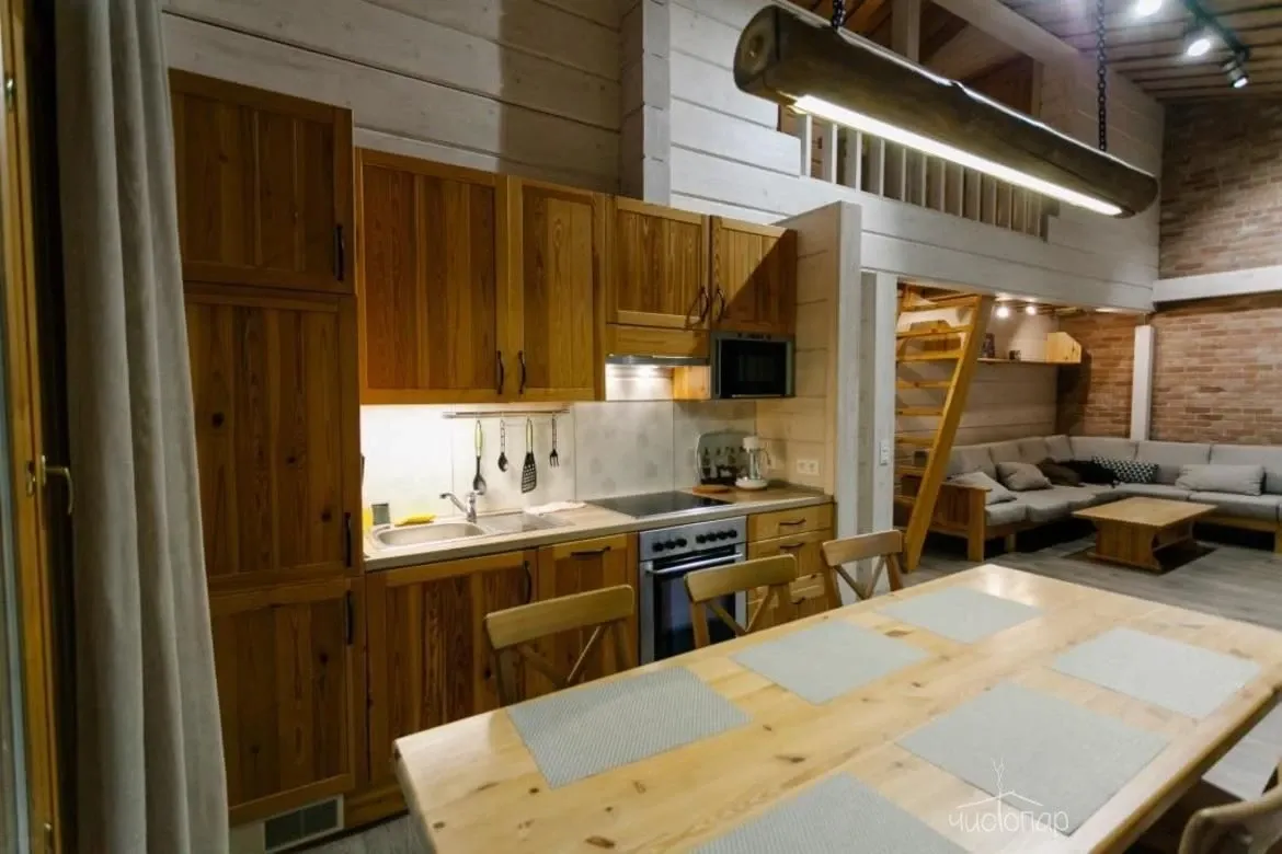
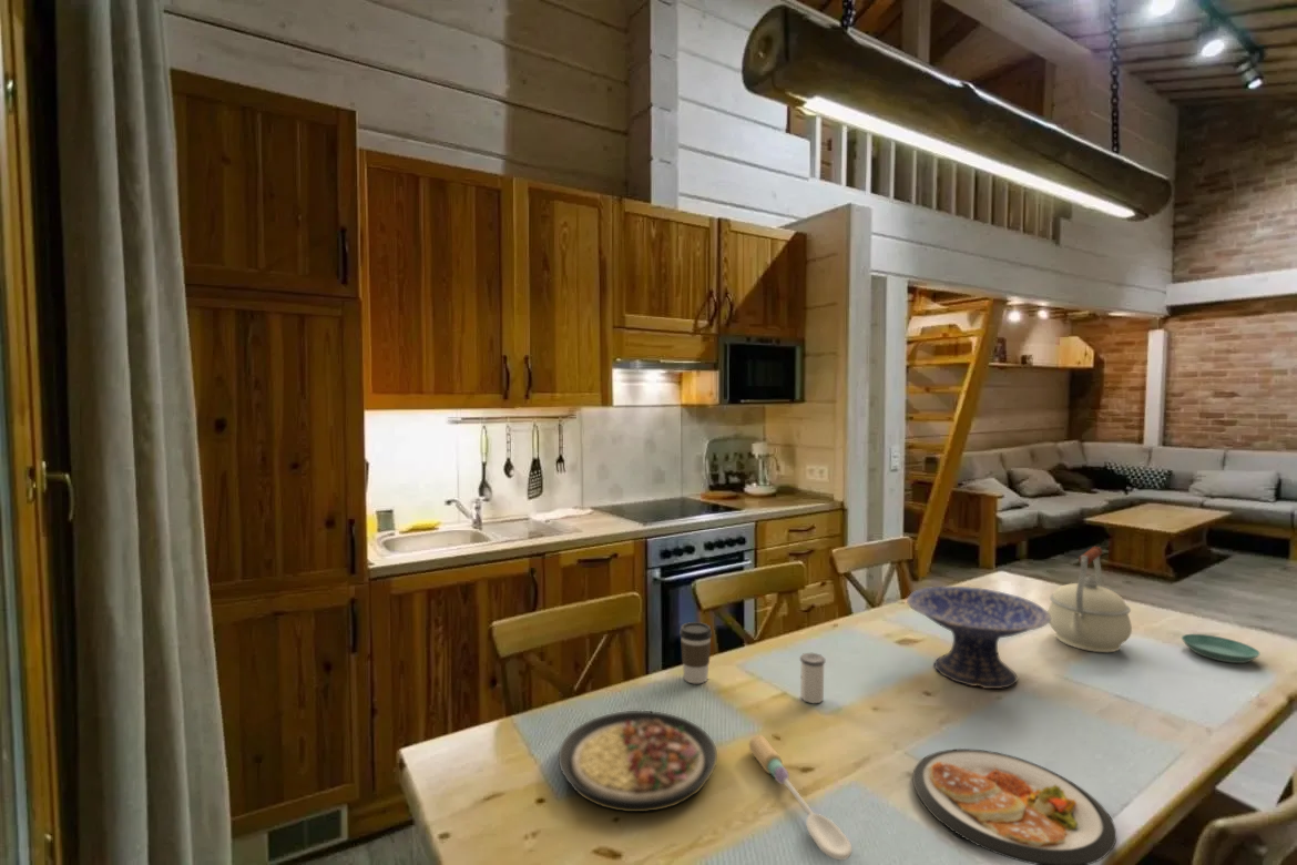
+ decorative bowl (974, 638)
+ plate (637, 753)
+ coffee cup (695, 652)
+ salt shaker (811, 678)
+ dish (1007, 794)
+ spoon (793, 790)
+ saucer (1218, 649)
+ kettle (1087, 598)
